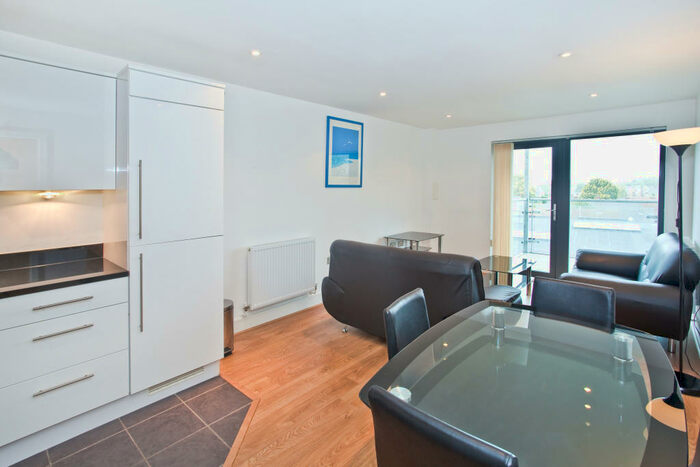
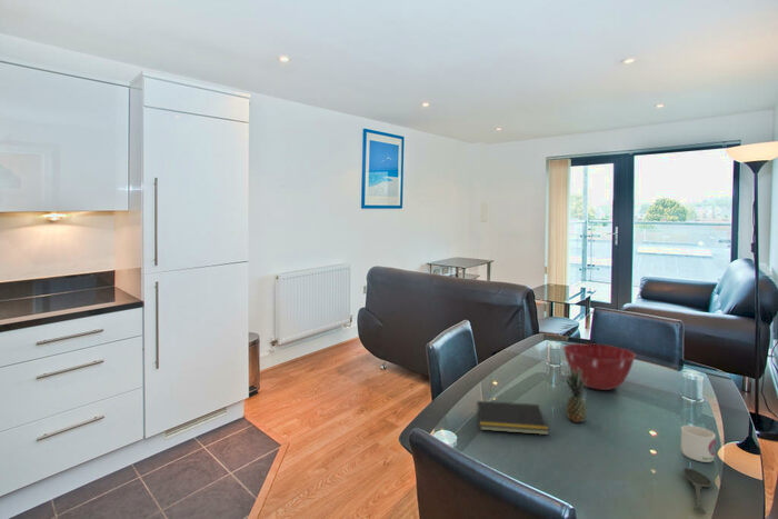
+ fruit (575, 392)
+ notepad (510, 416)
+ mug (697, 441)
+ spoon (698, 489)
+ mixing bowl (597, 367)
